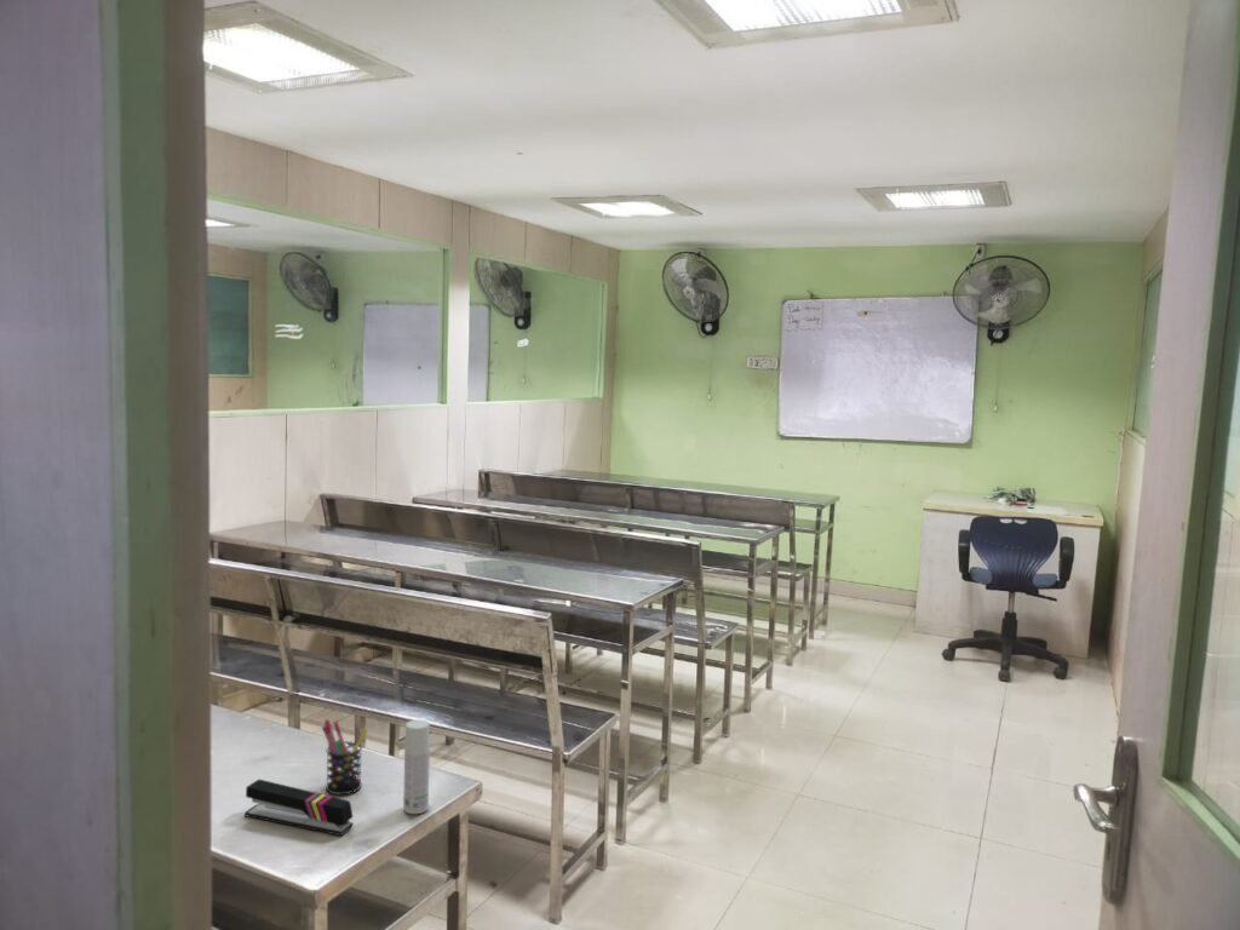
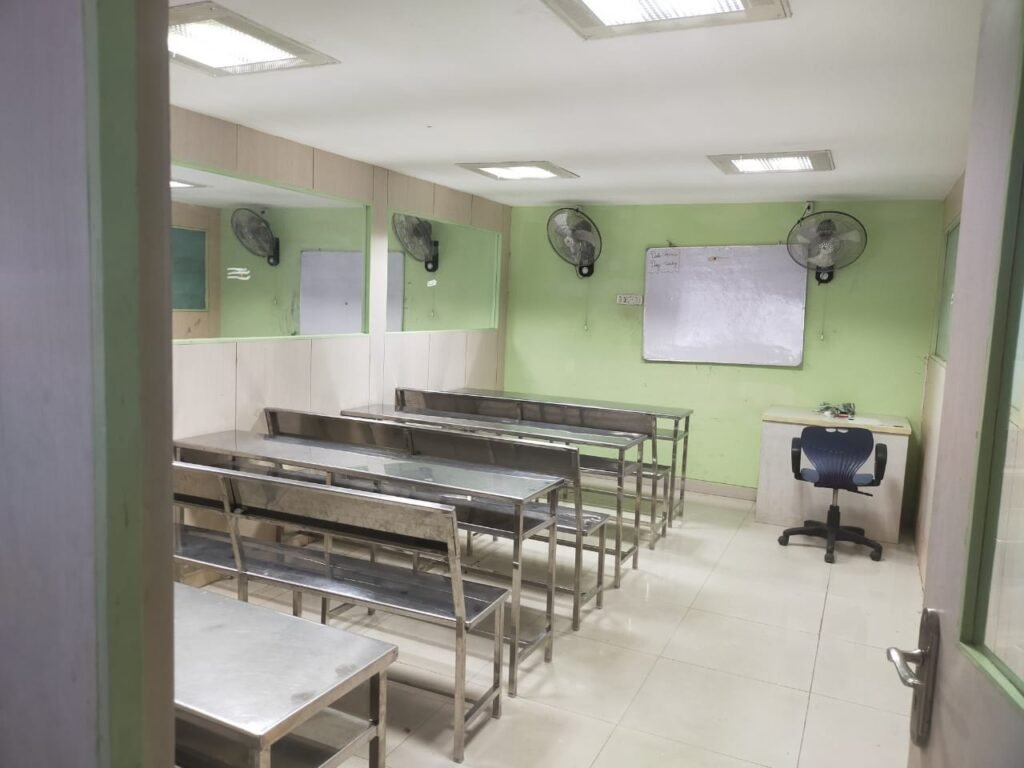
- bottle (417, 765)
- pen holder (340, 754)
- stapler (298, 805)
